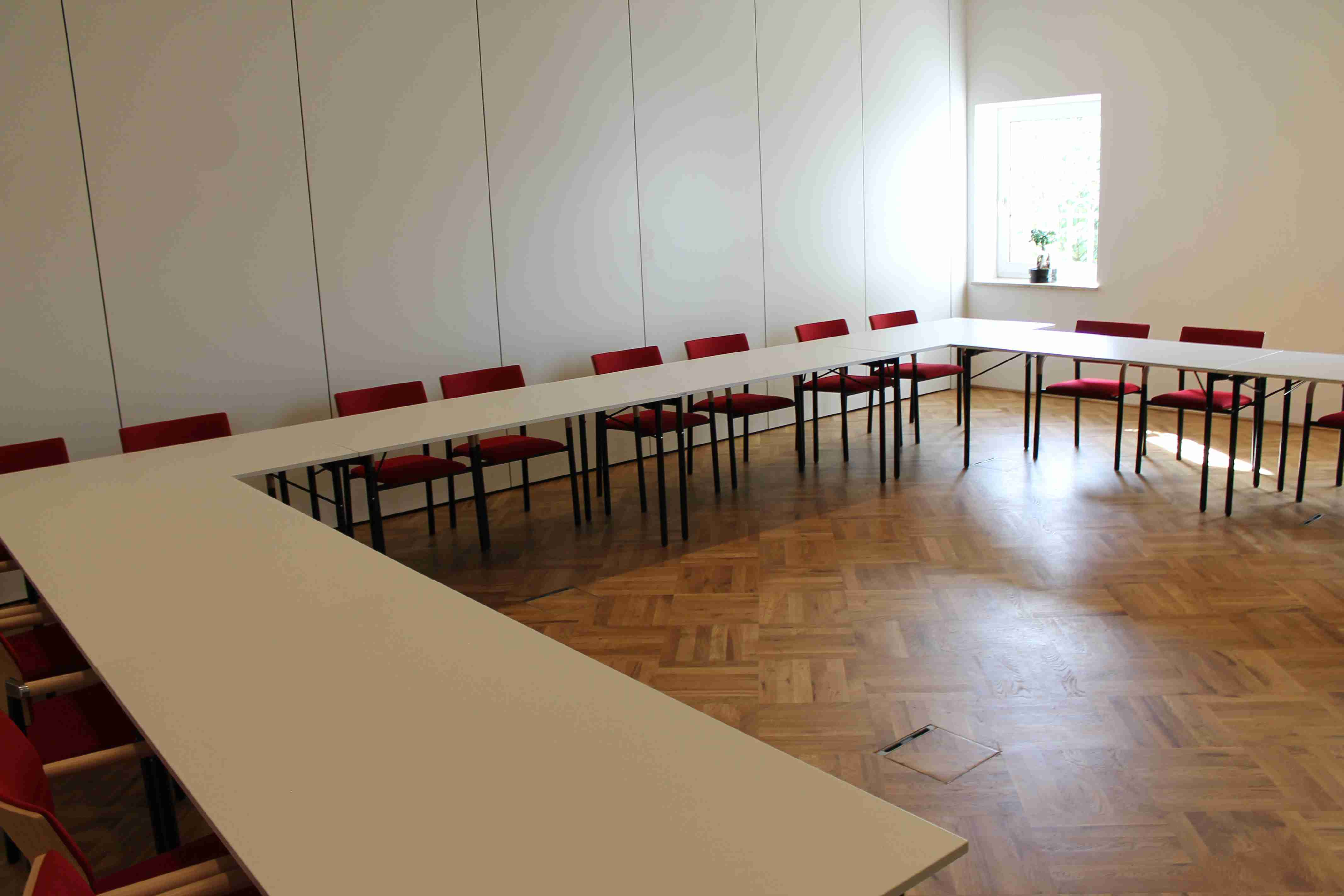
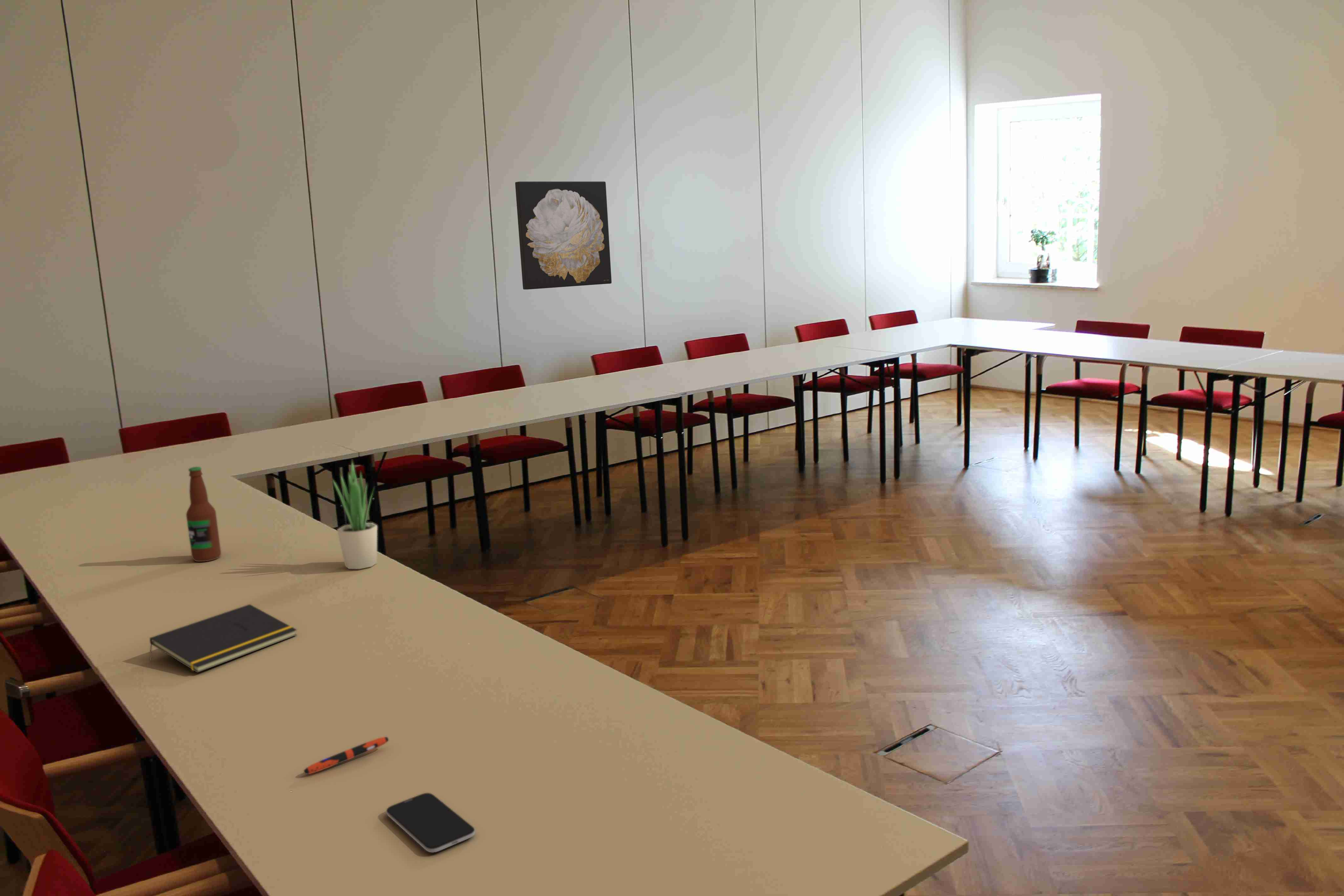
+ bottle (201, 513)
+ notepad (225, 636)
+ wall art (565, 235)
+ potted plant (356, 511)
+ pen (347, 755)
+ smartphone (430, 821)
